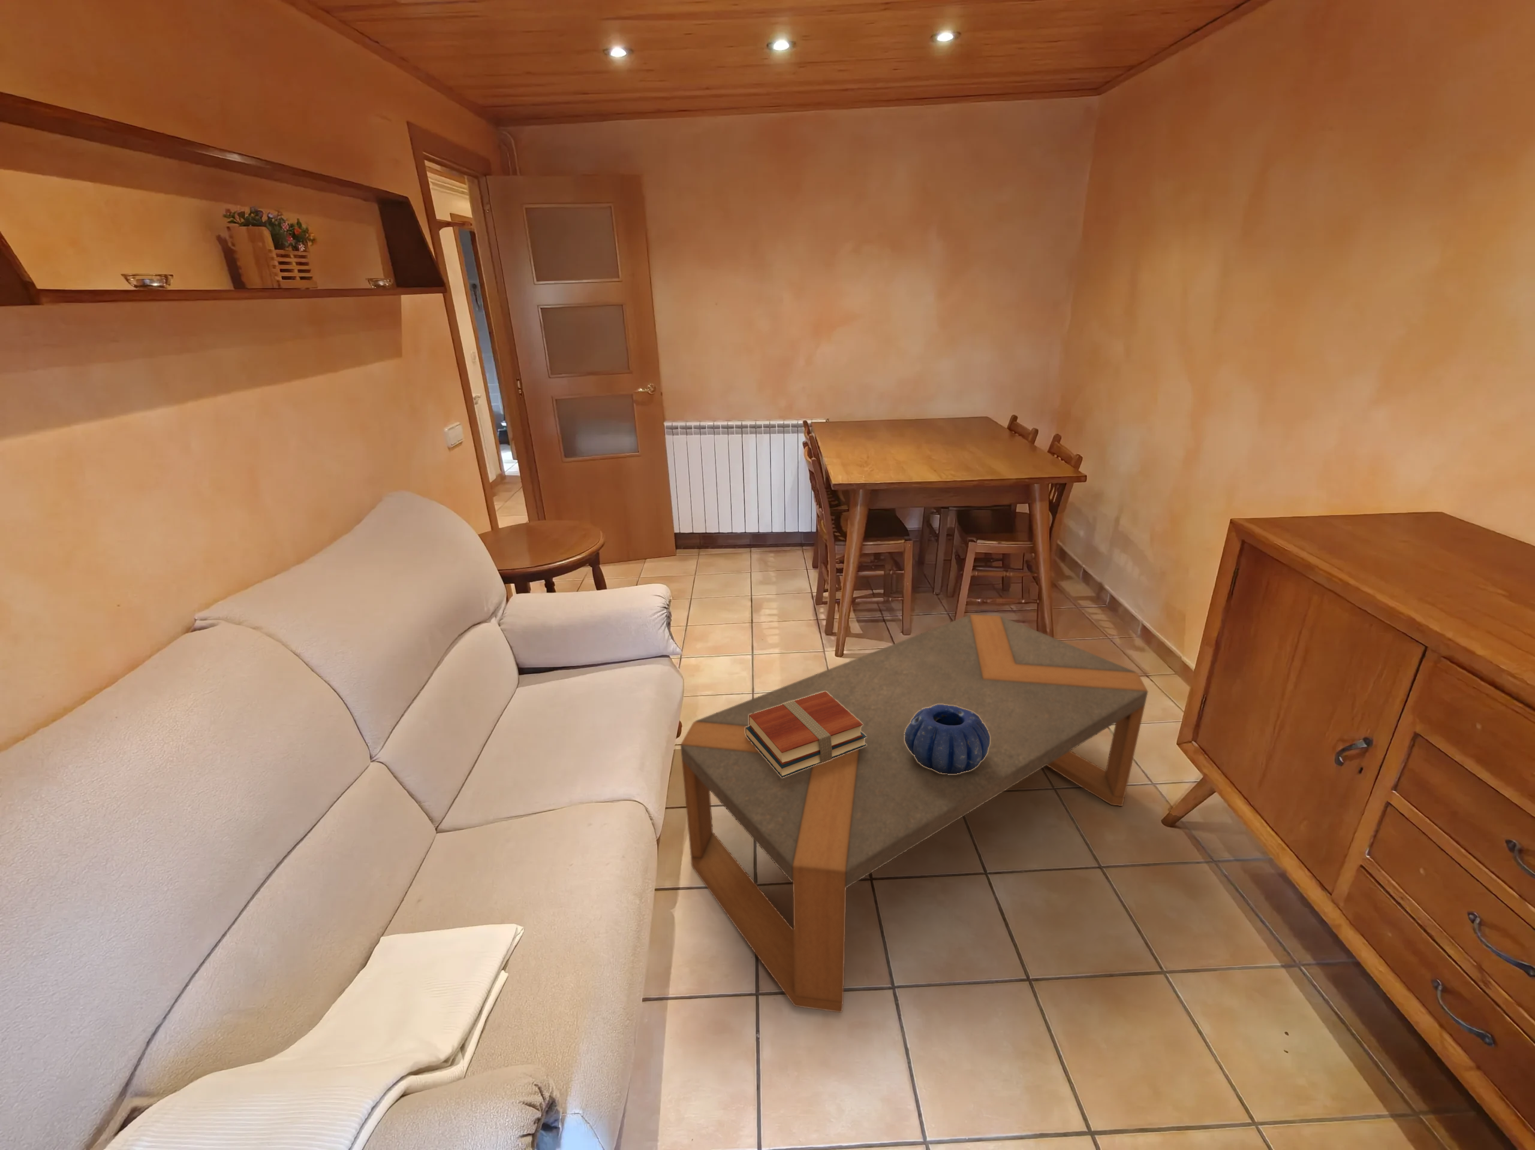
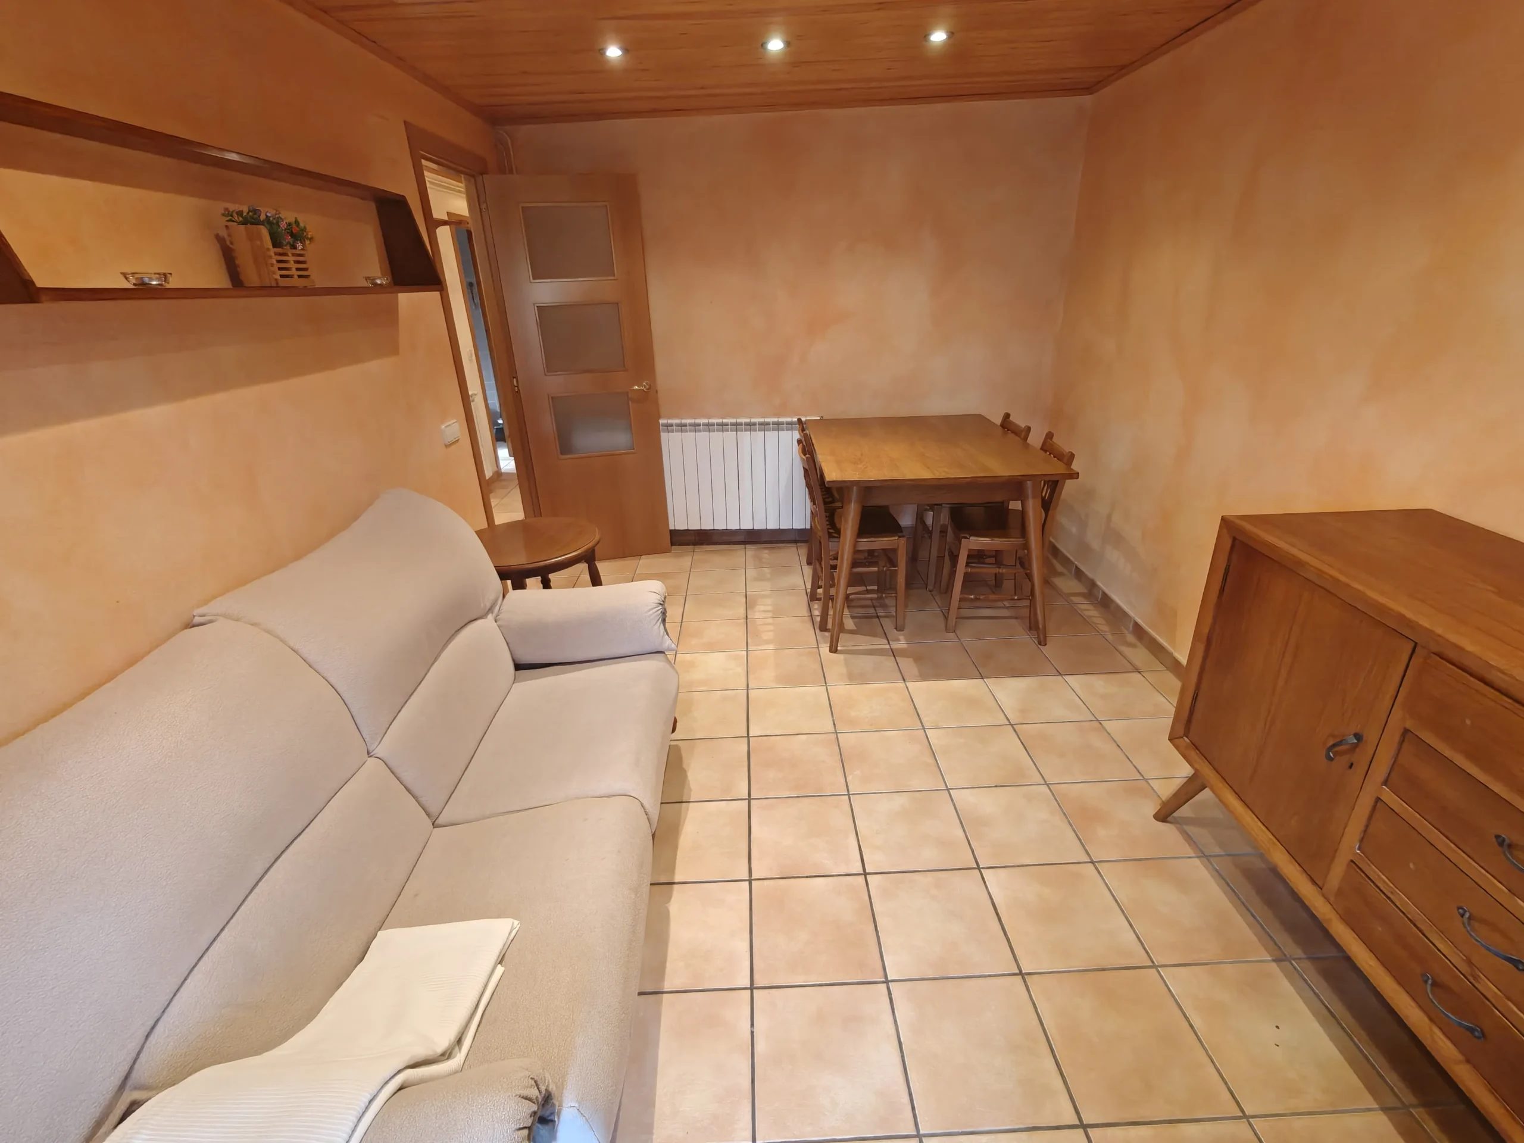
- coffee table (921, 766)
- decorative bowl (946, 736)
- books (805, 728)
